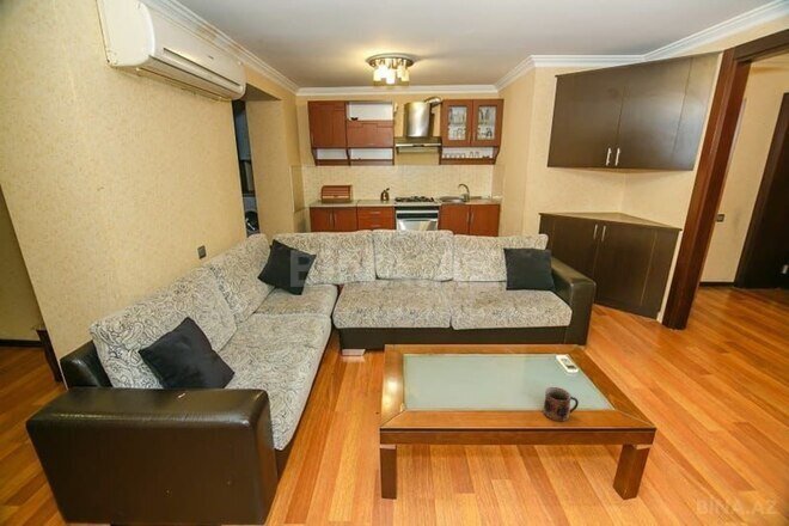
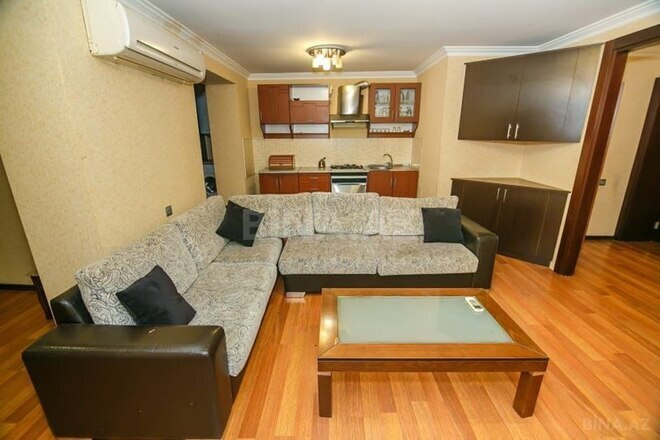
- mug (558, 403)
